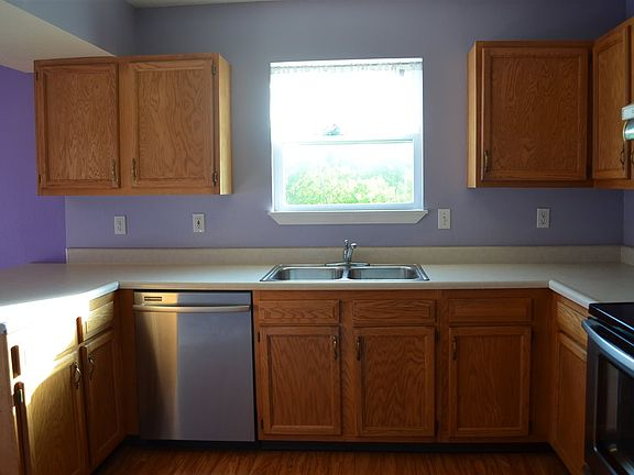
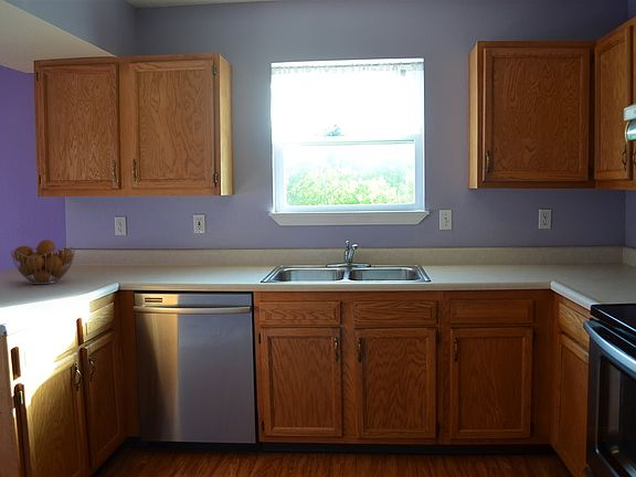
+ fruit basket (43, 261)
